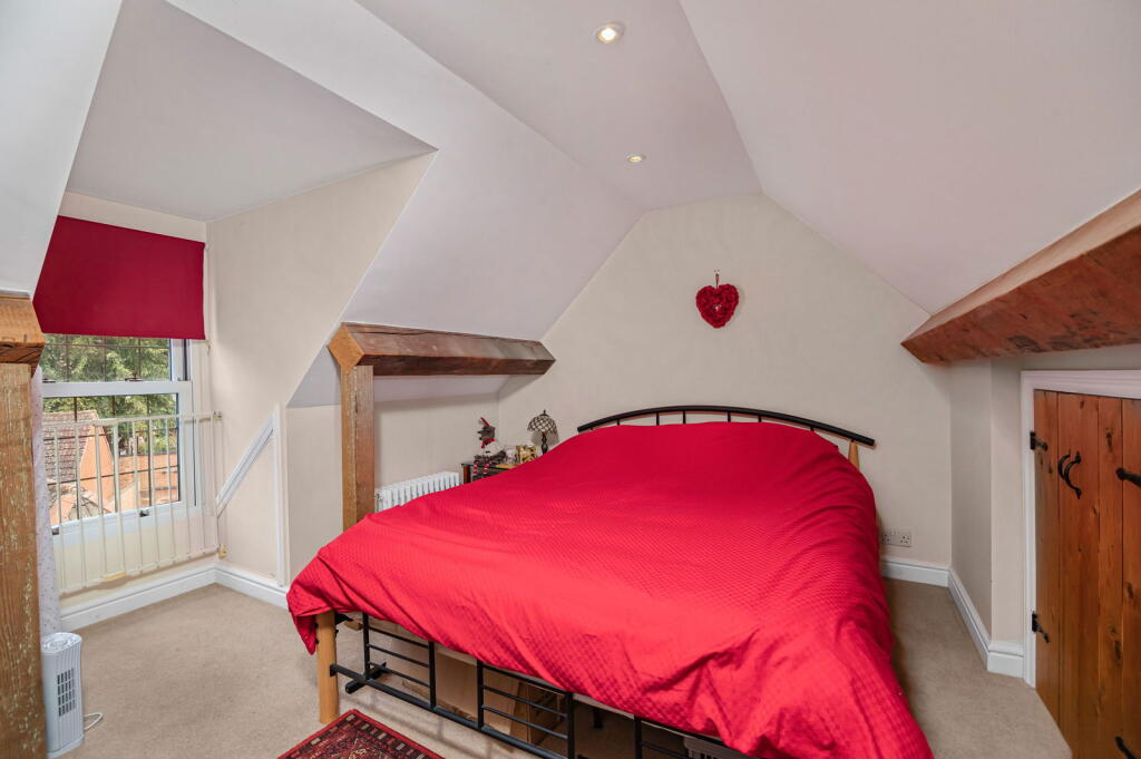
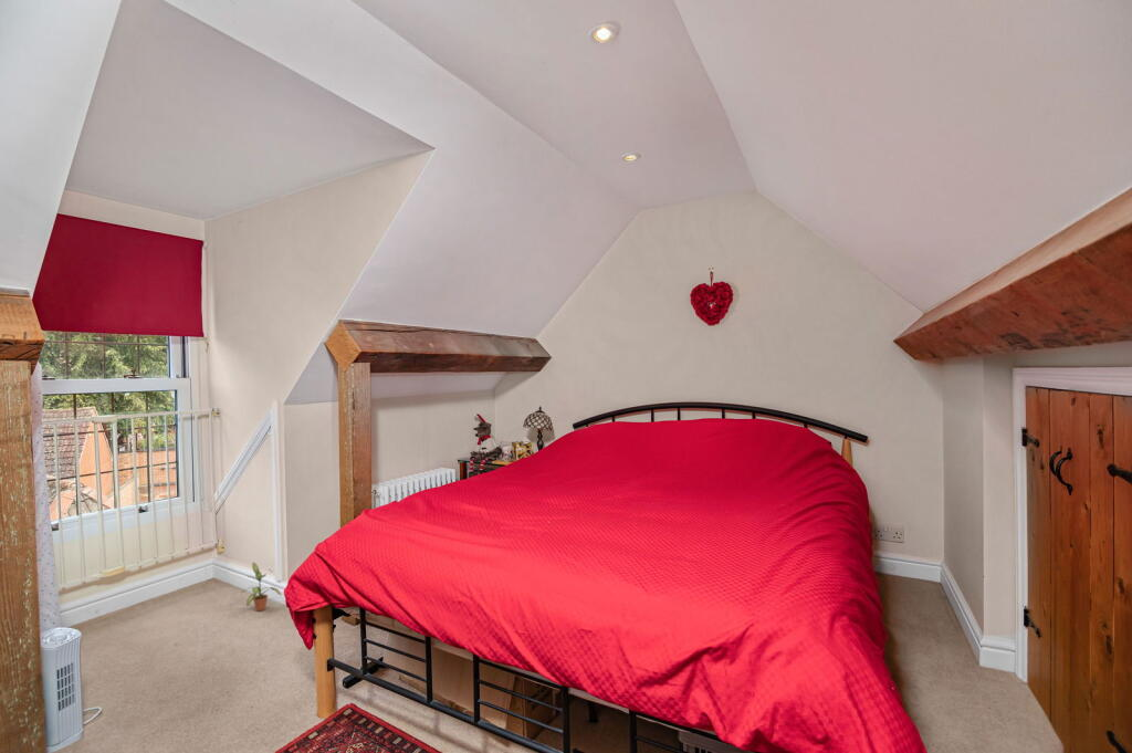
+ potted plant (260, 584)
